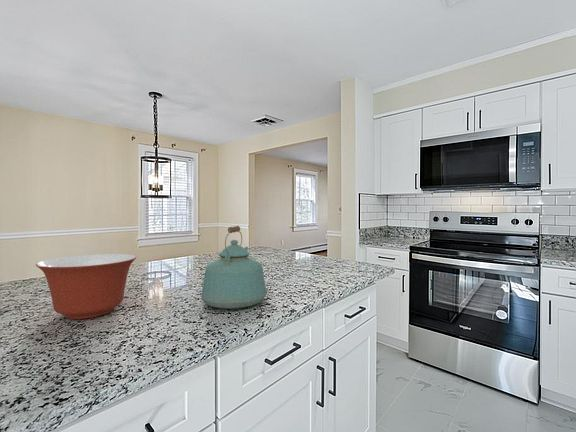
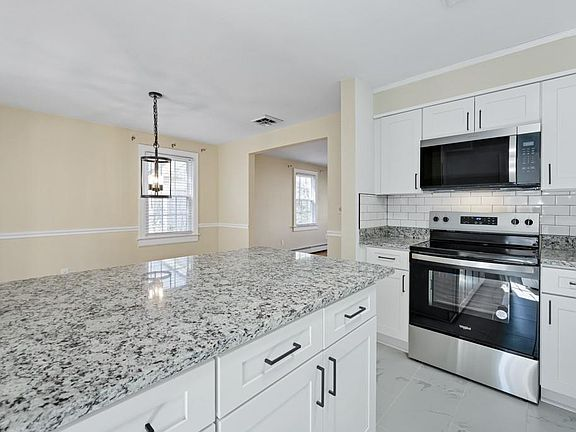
- mixing bowl (90, 285)
- kettle (236, 262)
